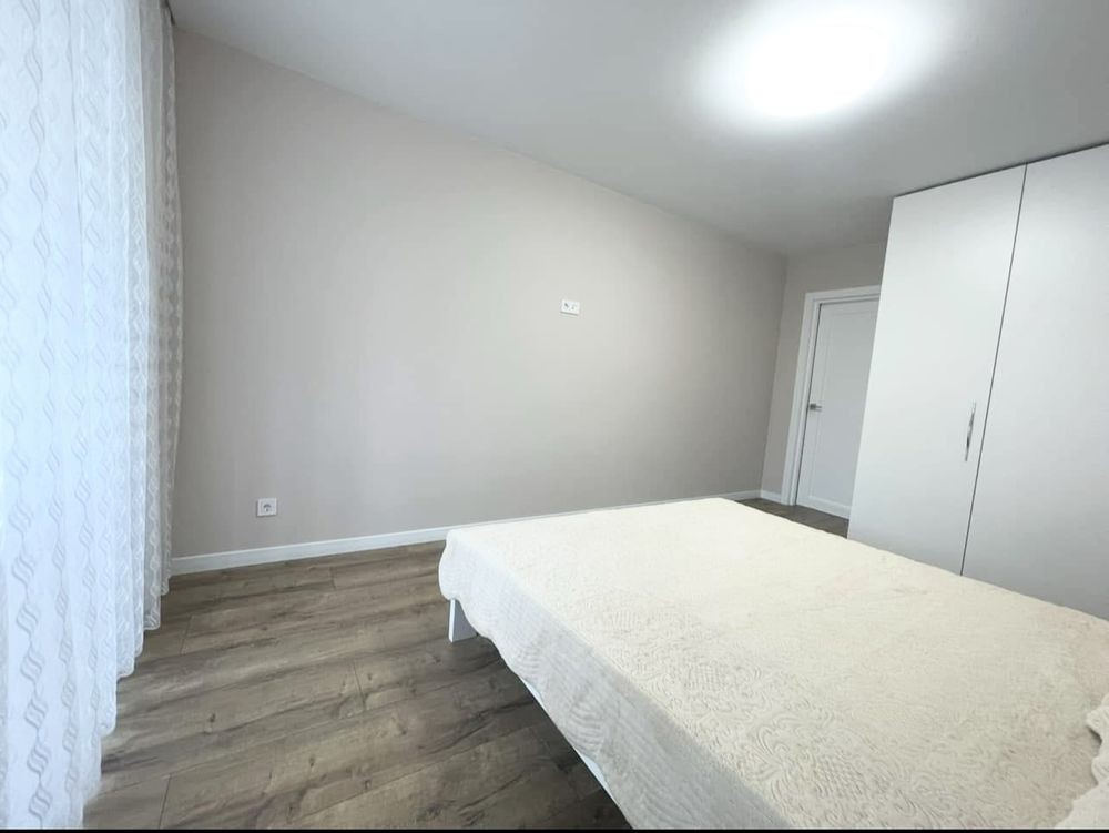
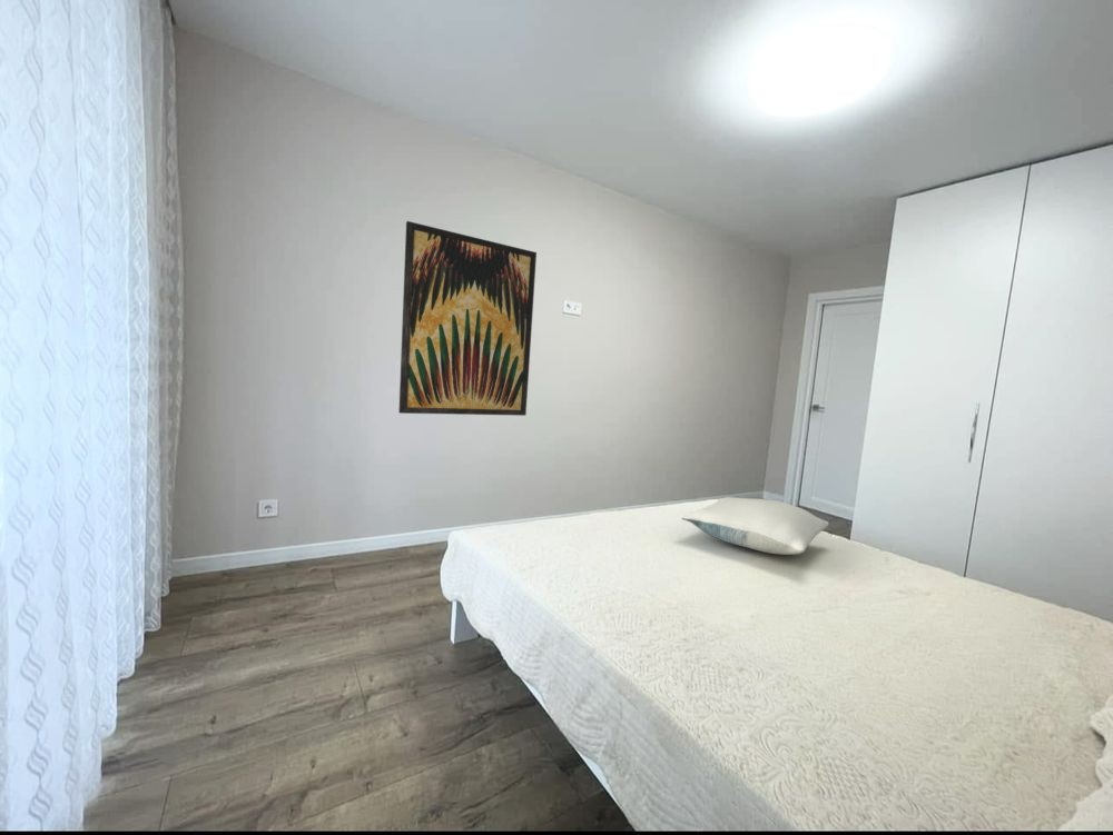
+ wall art (471, 327)
+ pillow (755, 521)
